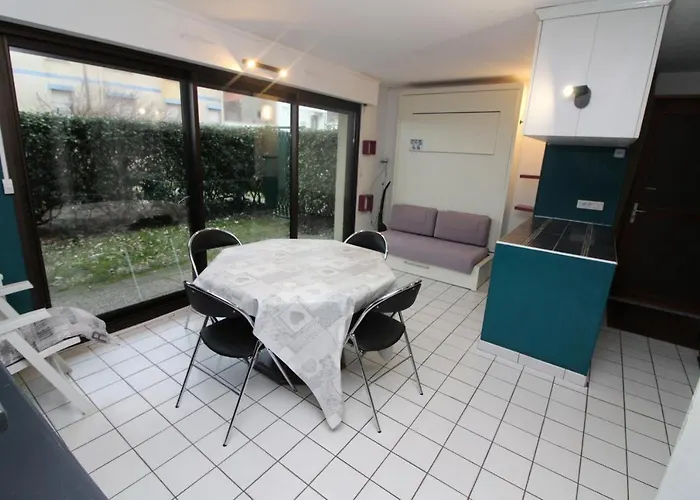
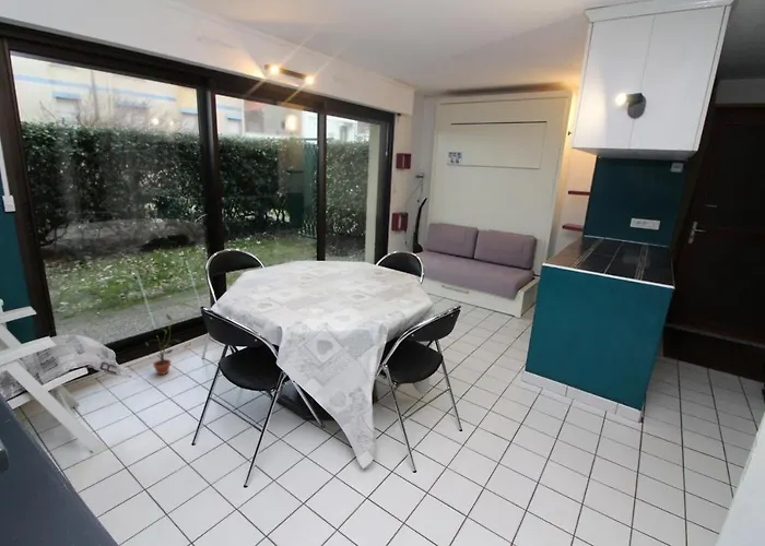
+ potted plant (163, 346)
